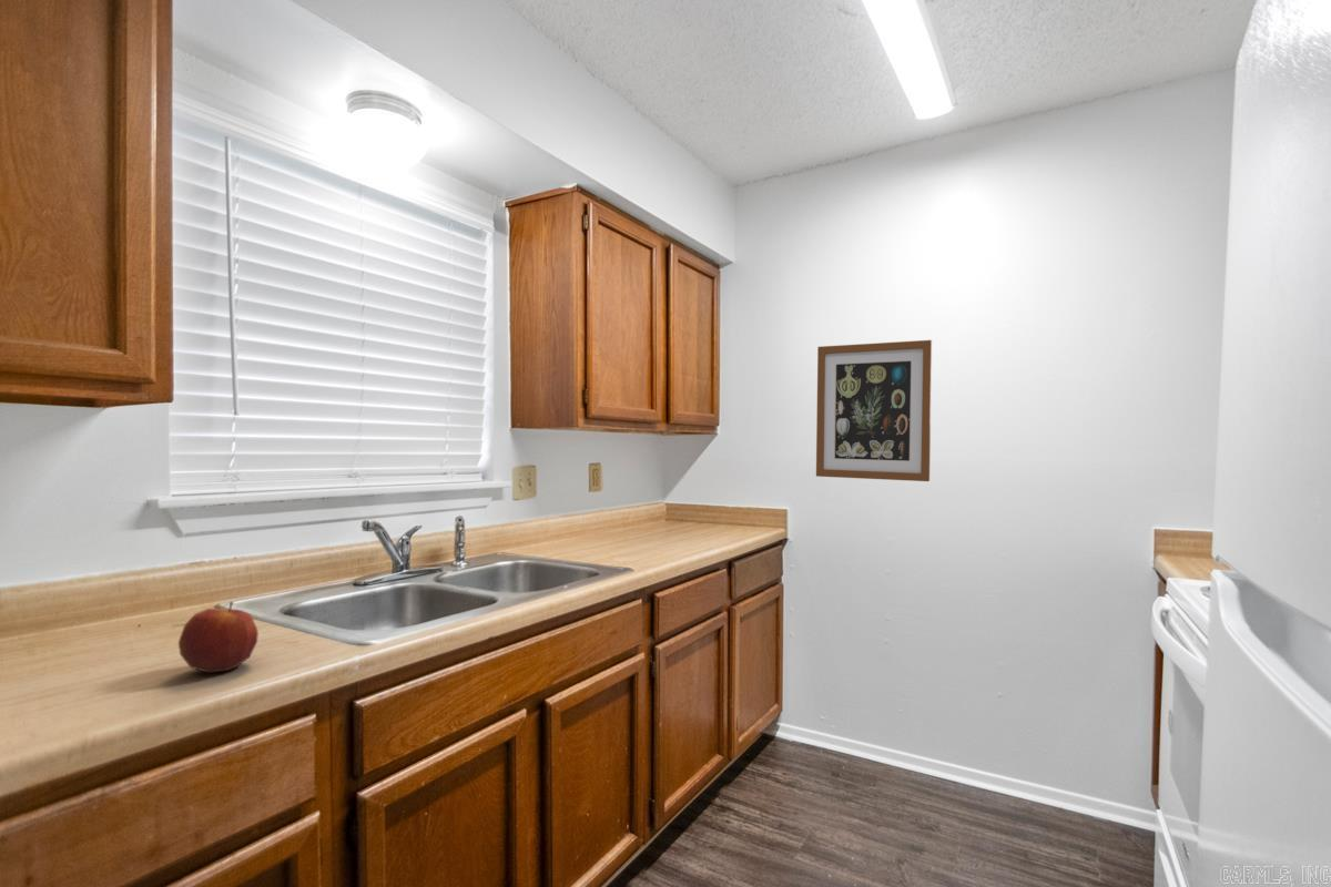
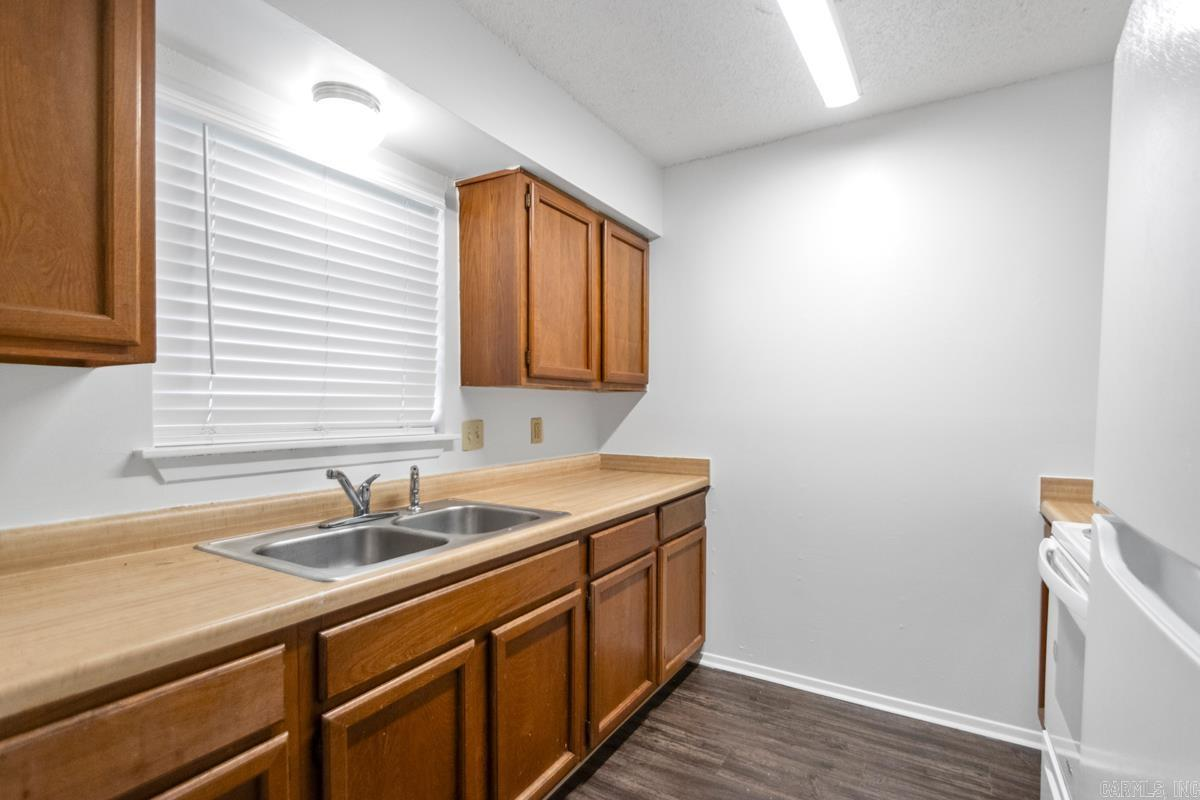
- wall art (871, 410)
- apple (219, 635)
